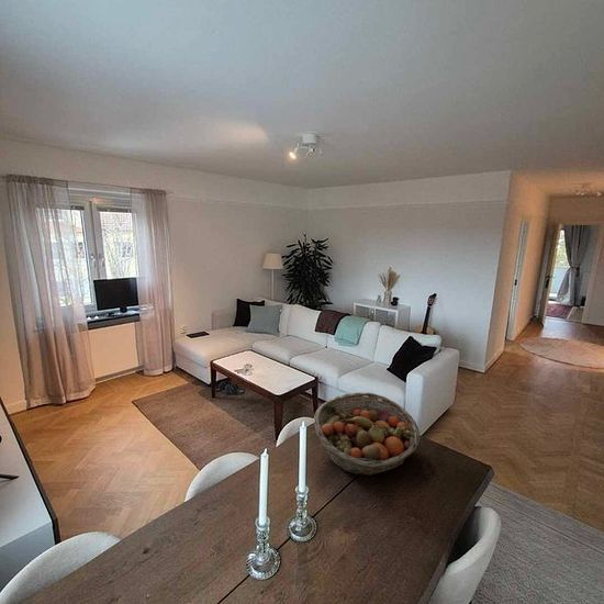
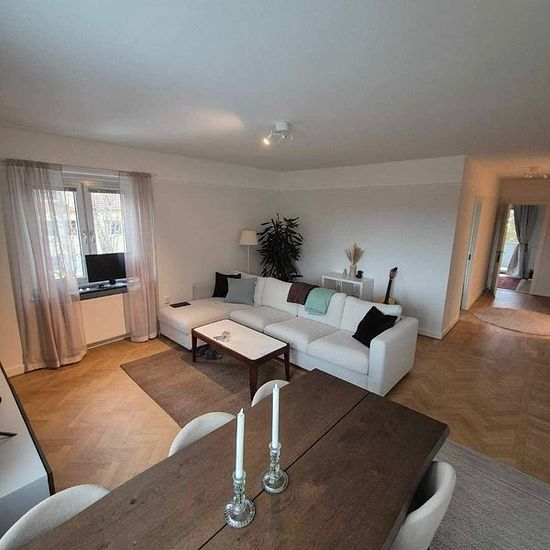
- fruit basket (366, 432)
